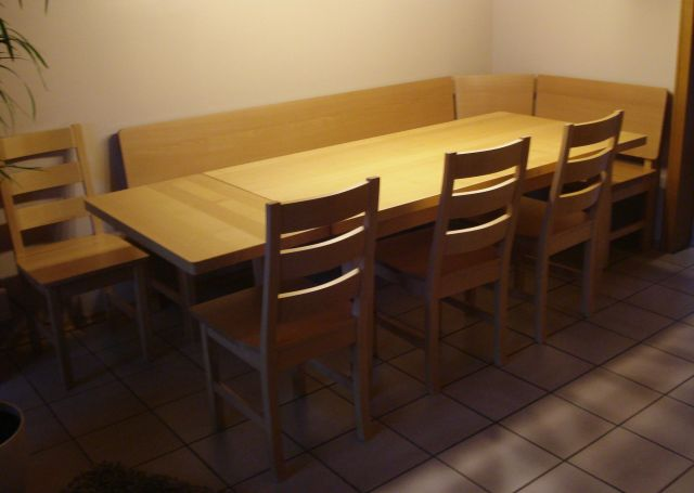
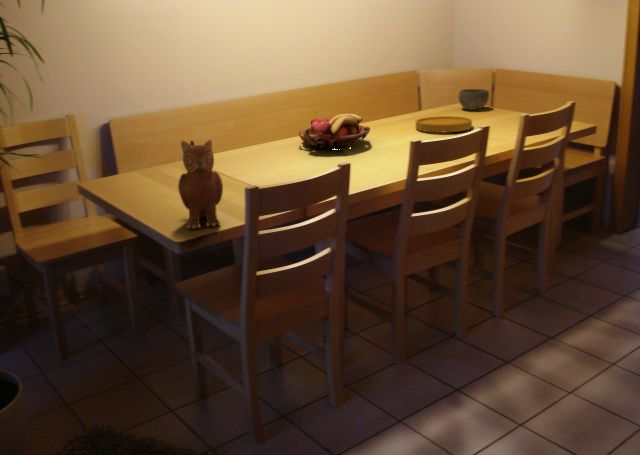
+ bowl (473, 99)
+ plate (443, 124)
+ fruit basket (334, 130)
+ teapot (194, 180)
